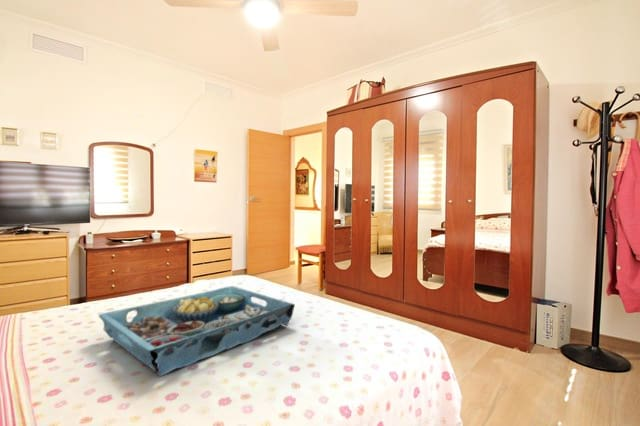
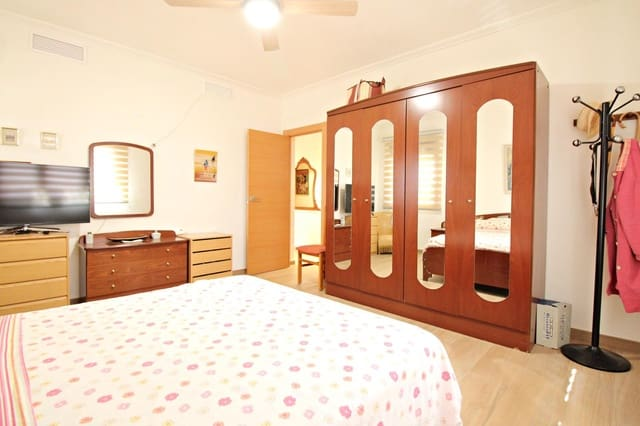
- serving tray (202, 318)
